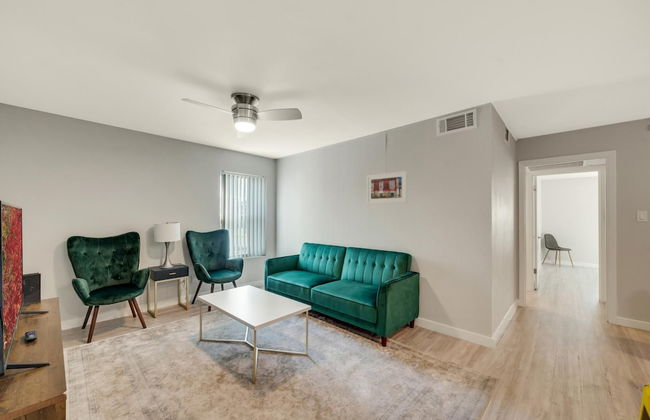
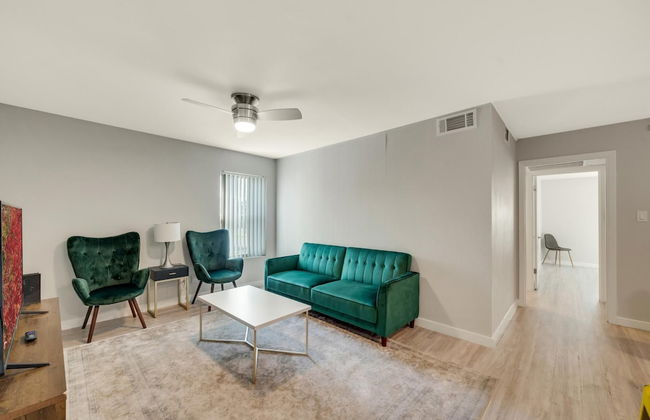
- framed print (385, 188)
